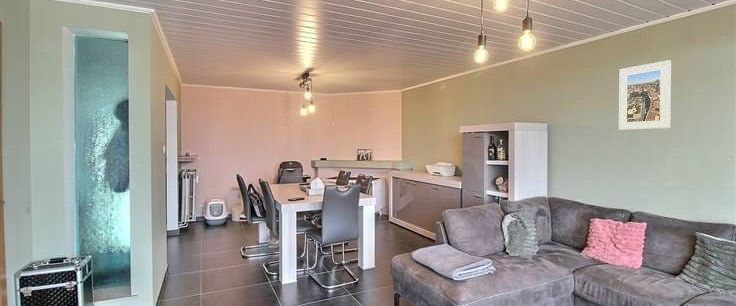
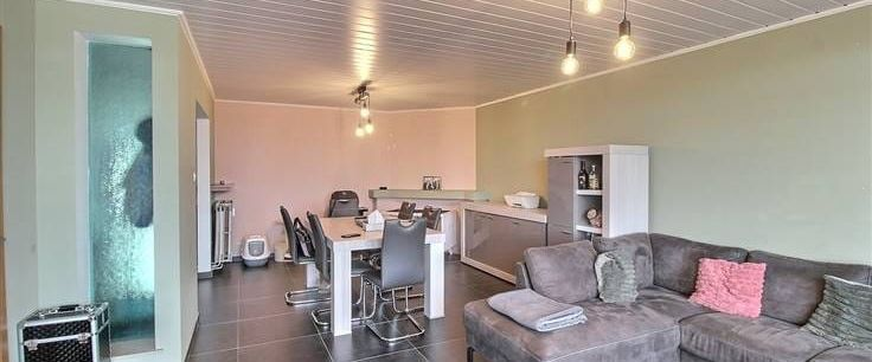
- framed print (643, 97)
